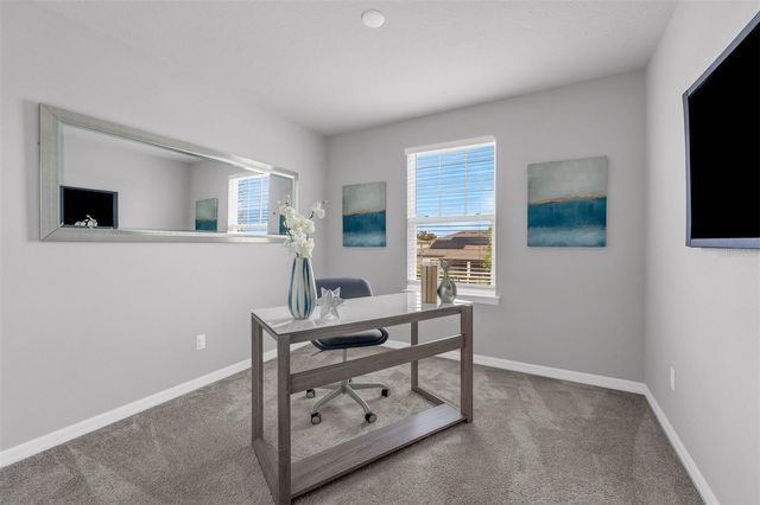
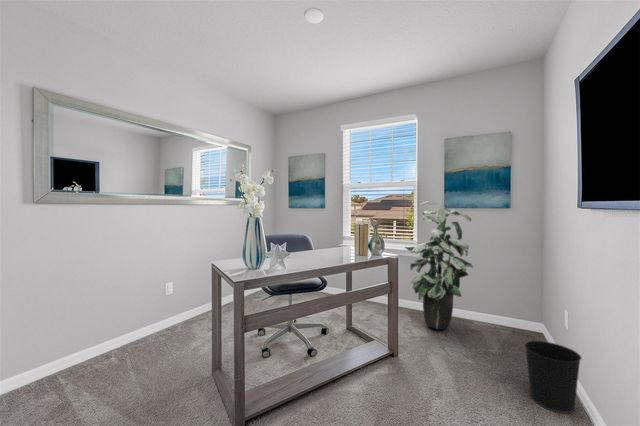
+ wastebasket (551, 376)
+ indoor plant (436, 263)
